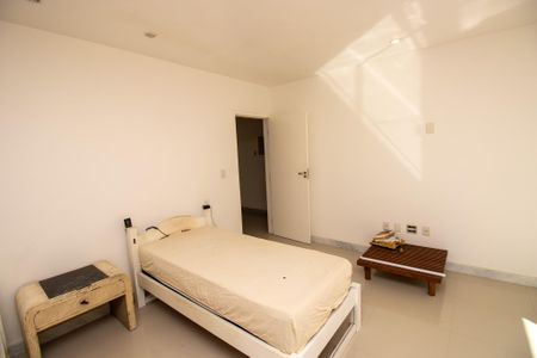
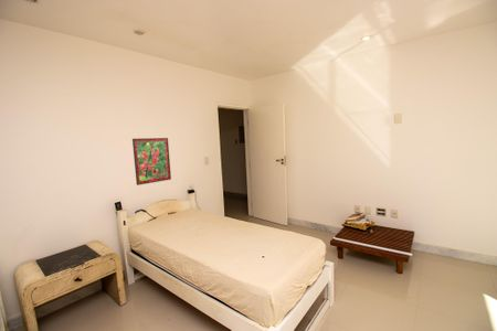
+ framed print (152, 160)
